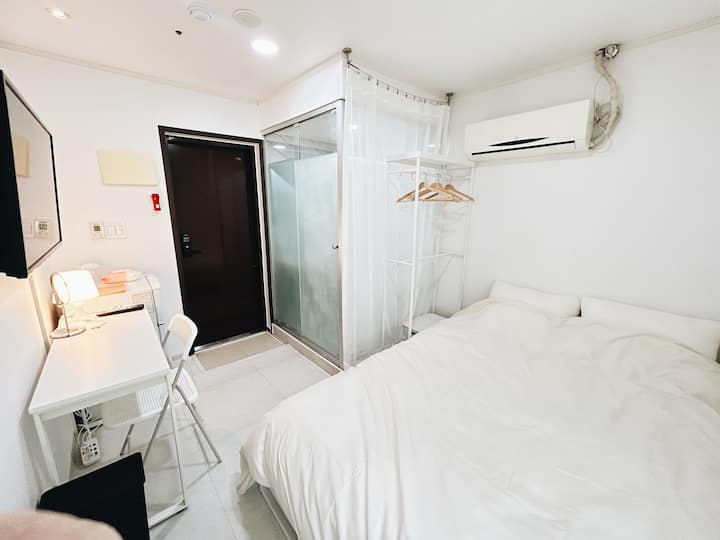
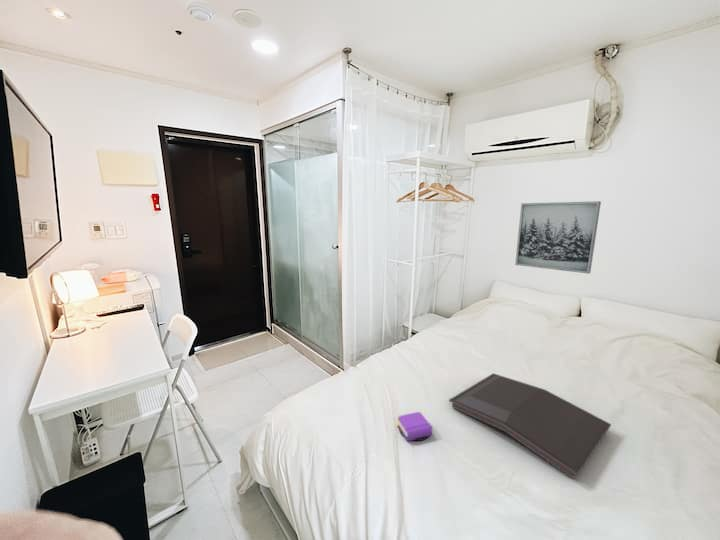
+ book (413, 425)
+ serving tray (525, 409)
+ wall art (553, 236)
